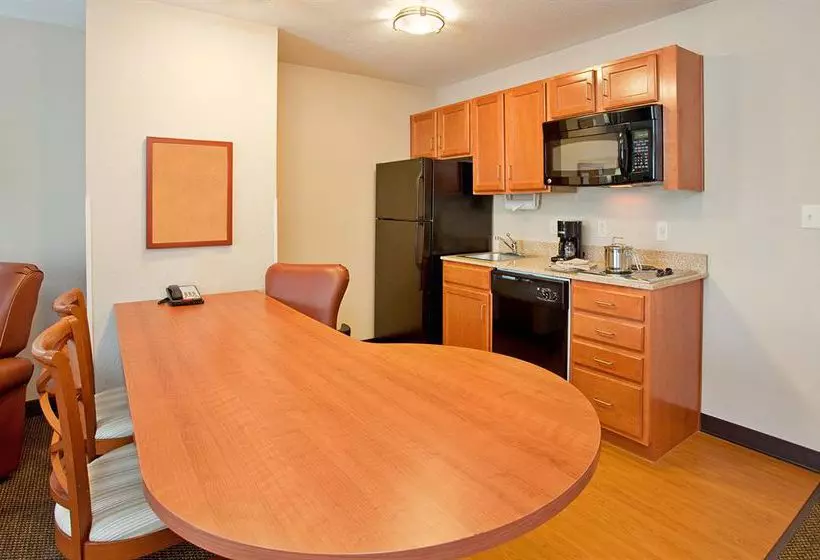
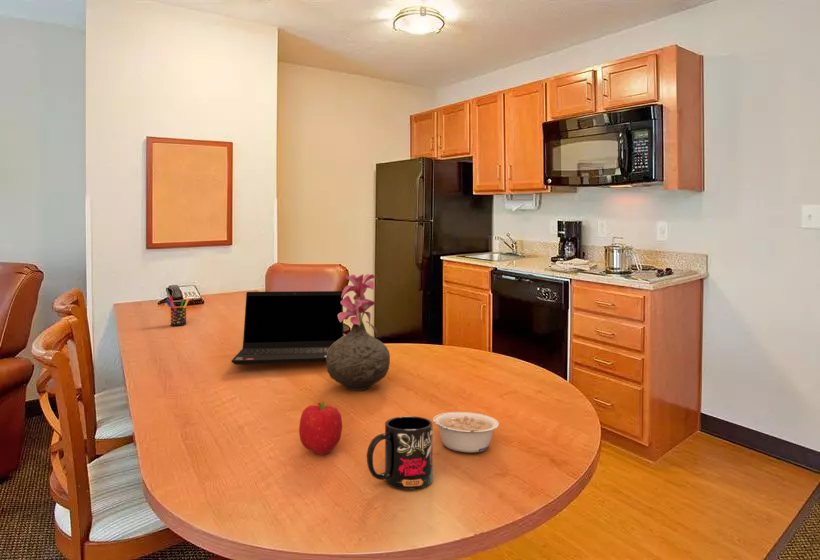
+ vase (358, 330)
+ pen holder (178, 310)
+ fruit (320, 426)
+ mug (399, 452)
+ laptop computer (293, 324)
+ legume (467, 431)
